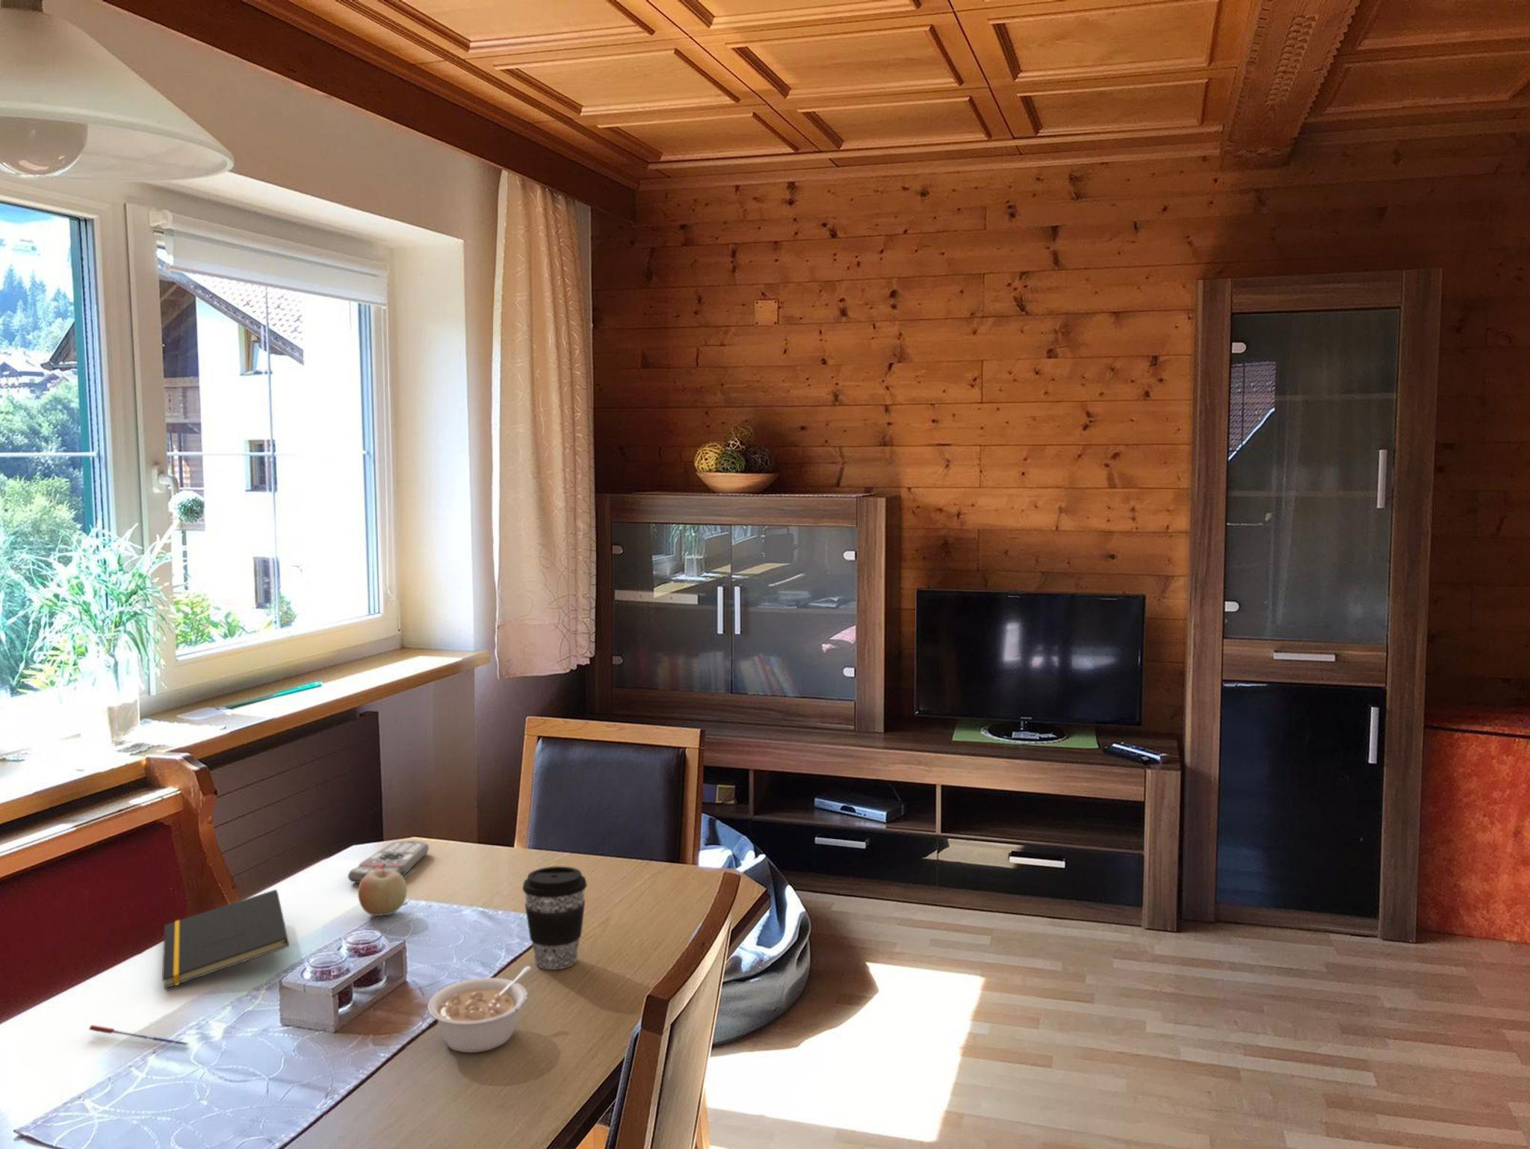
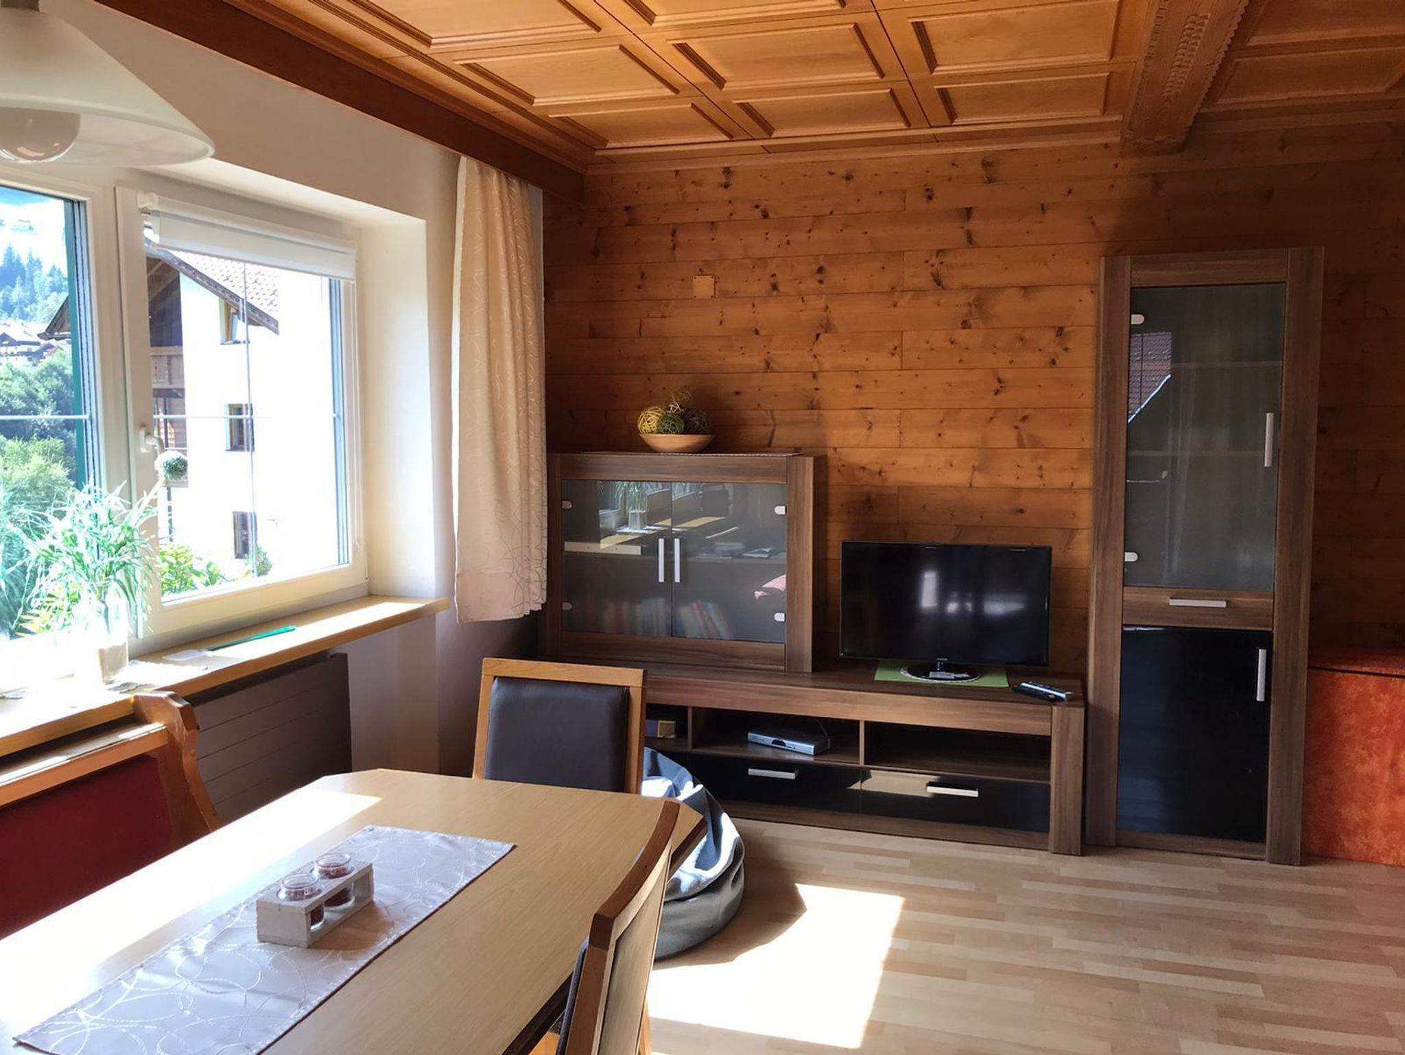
- fruit (381, 890)
- notepad (224, 935)
- remote control (392, 862)
- legume (479, 1011)
- coffee cup (555, 918)
- pen (139, 1034)
